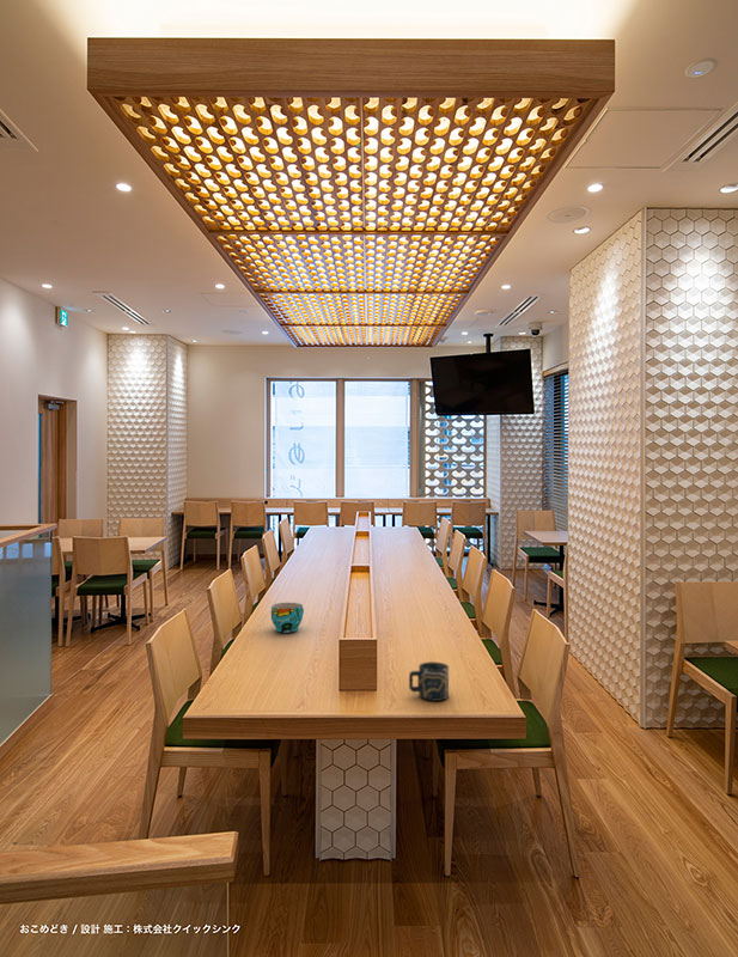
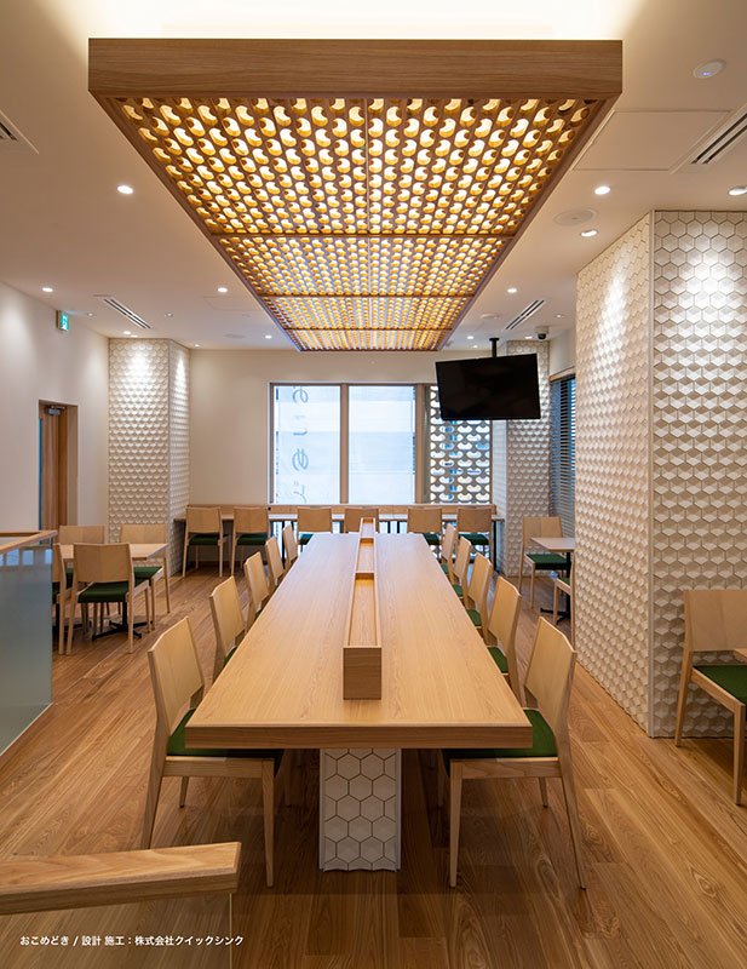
- cup (287, 617)
- cup (428, 681)
